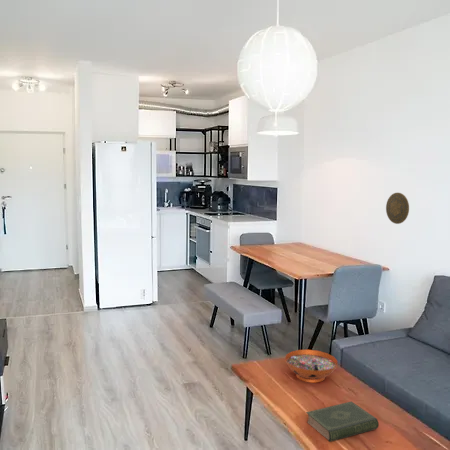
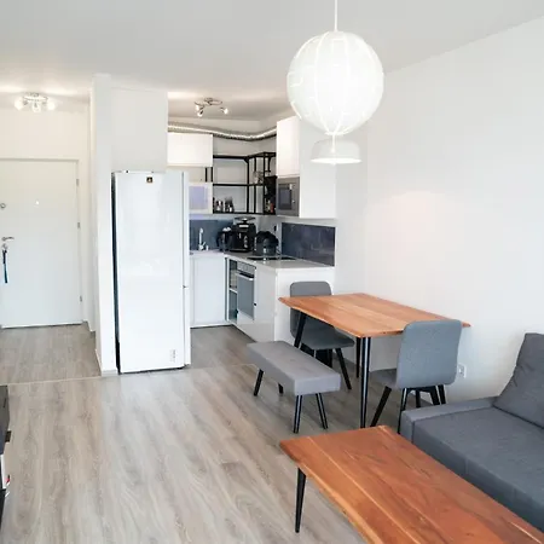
- decorative bowl (310, 367)
- book (341, 421)
- decorative plate (396, 208)
